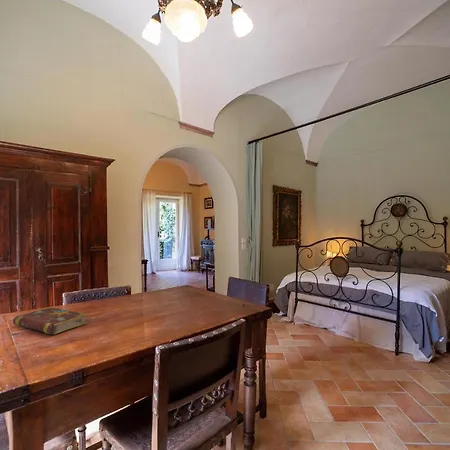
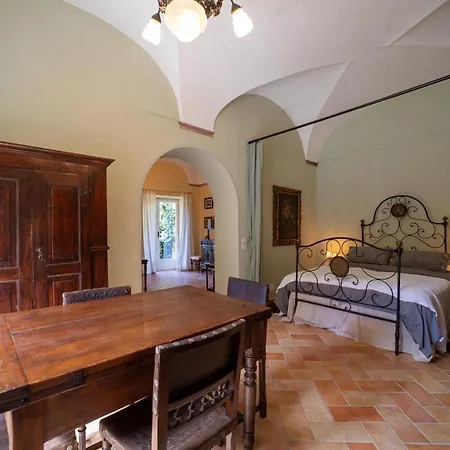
- book (50, 319)
